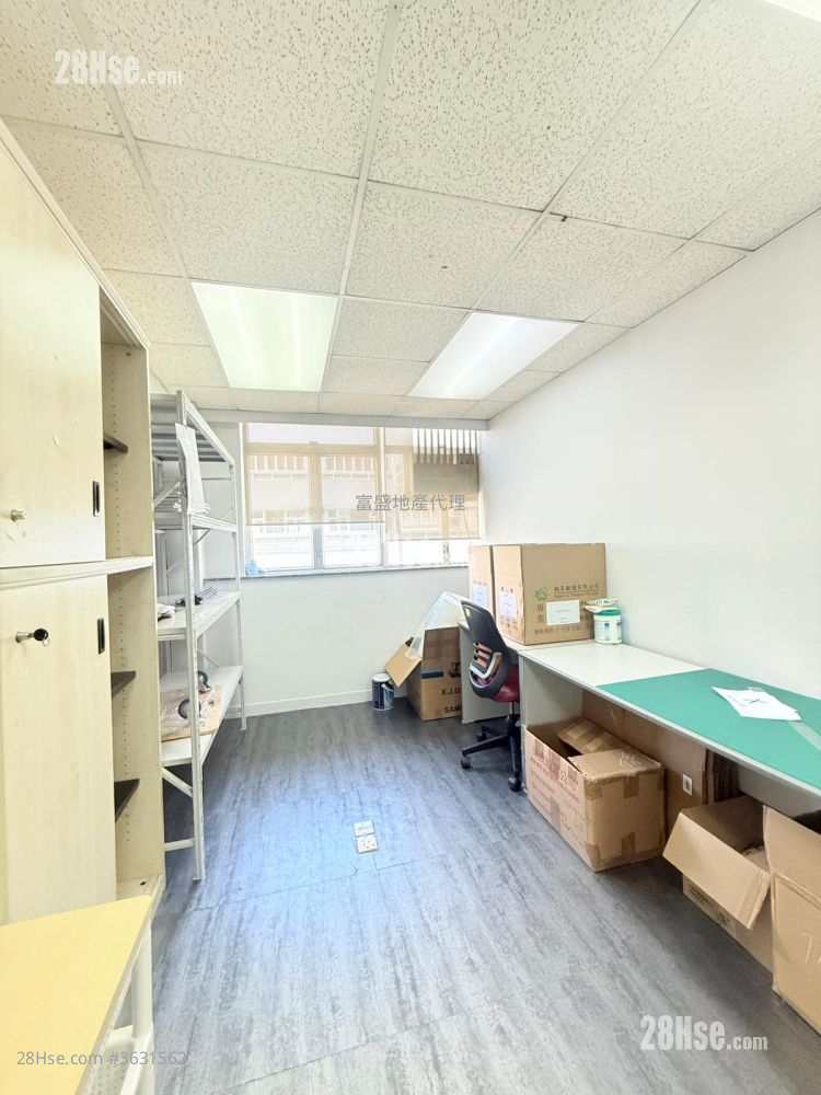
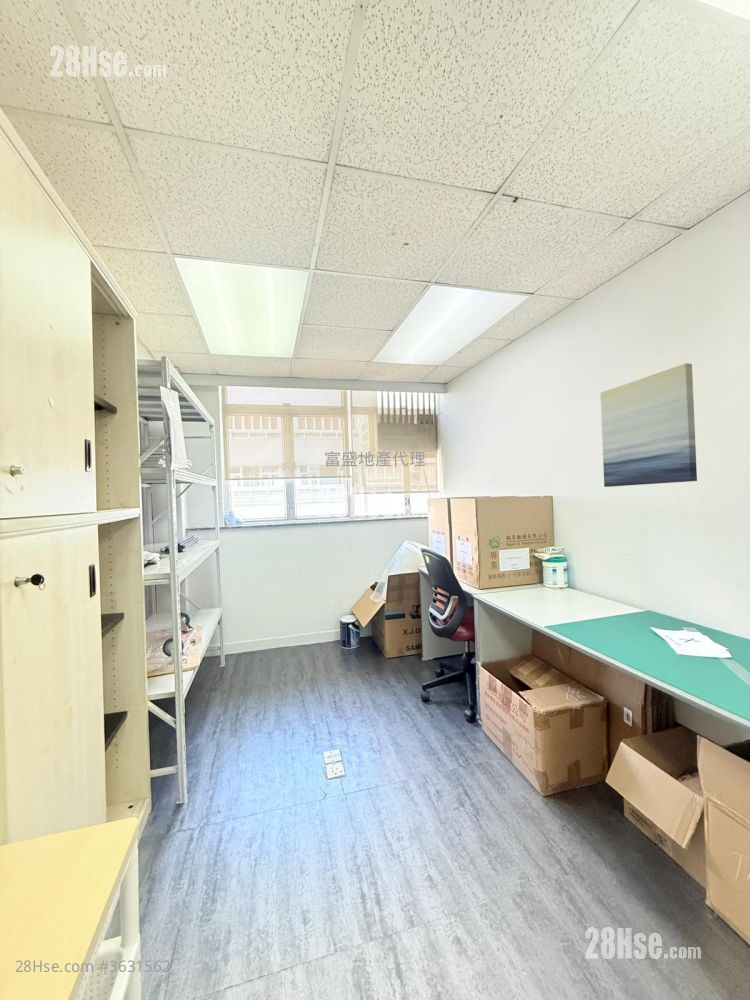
+ wall art (643, 431)
